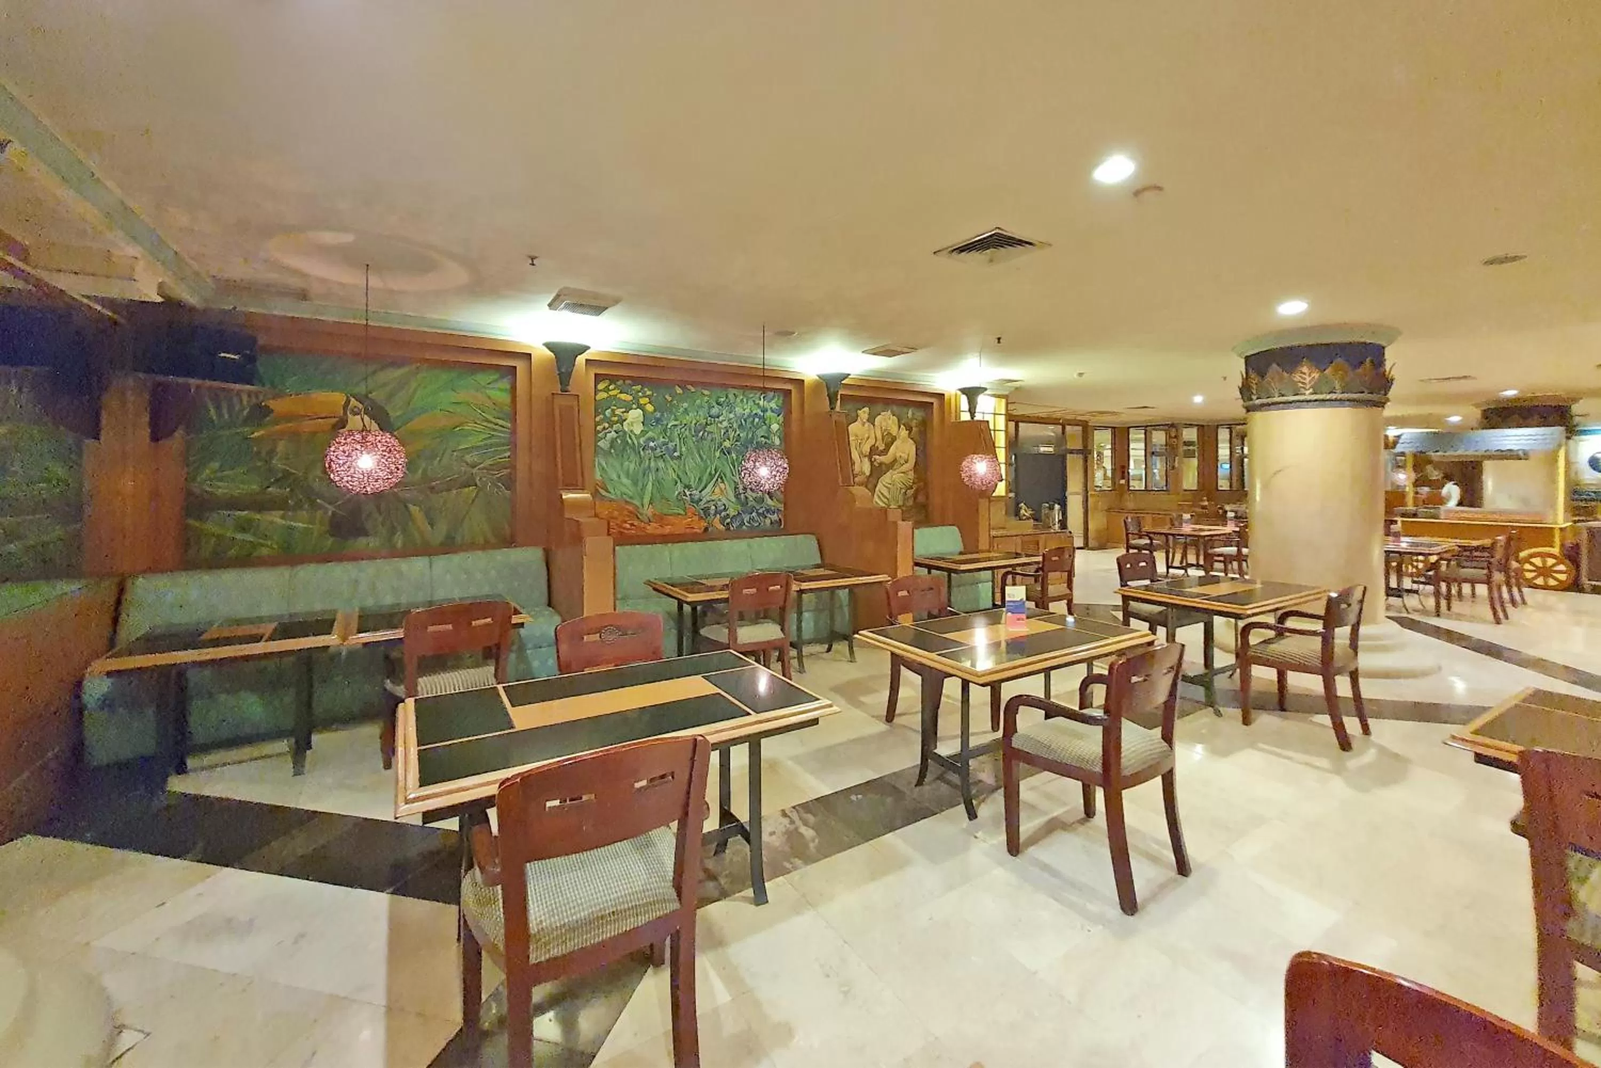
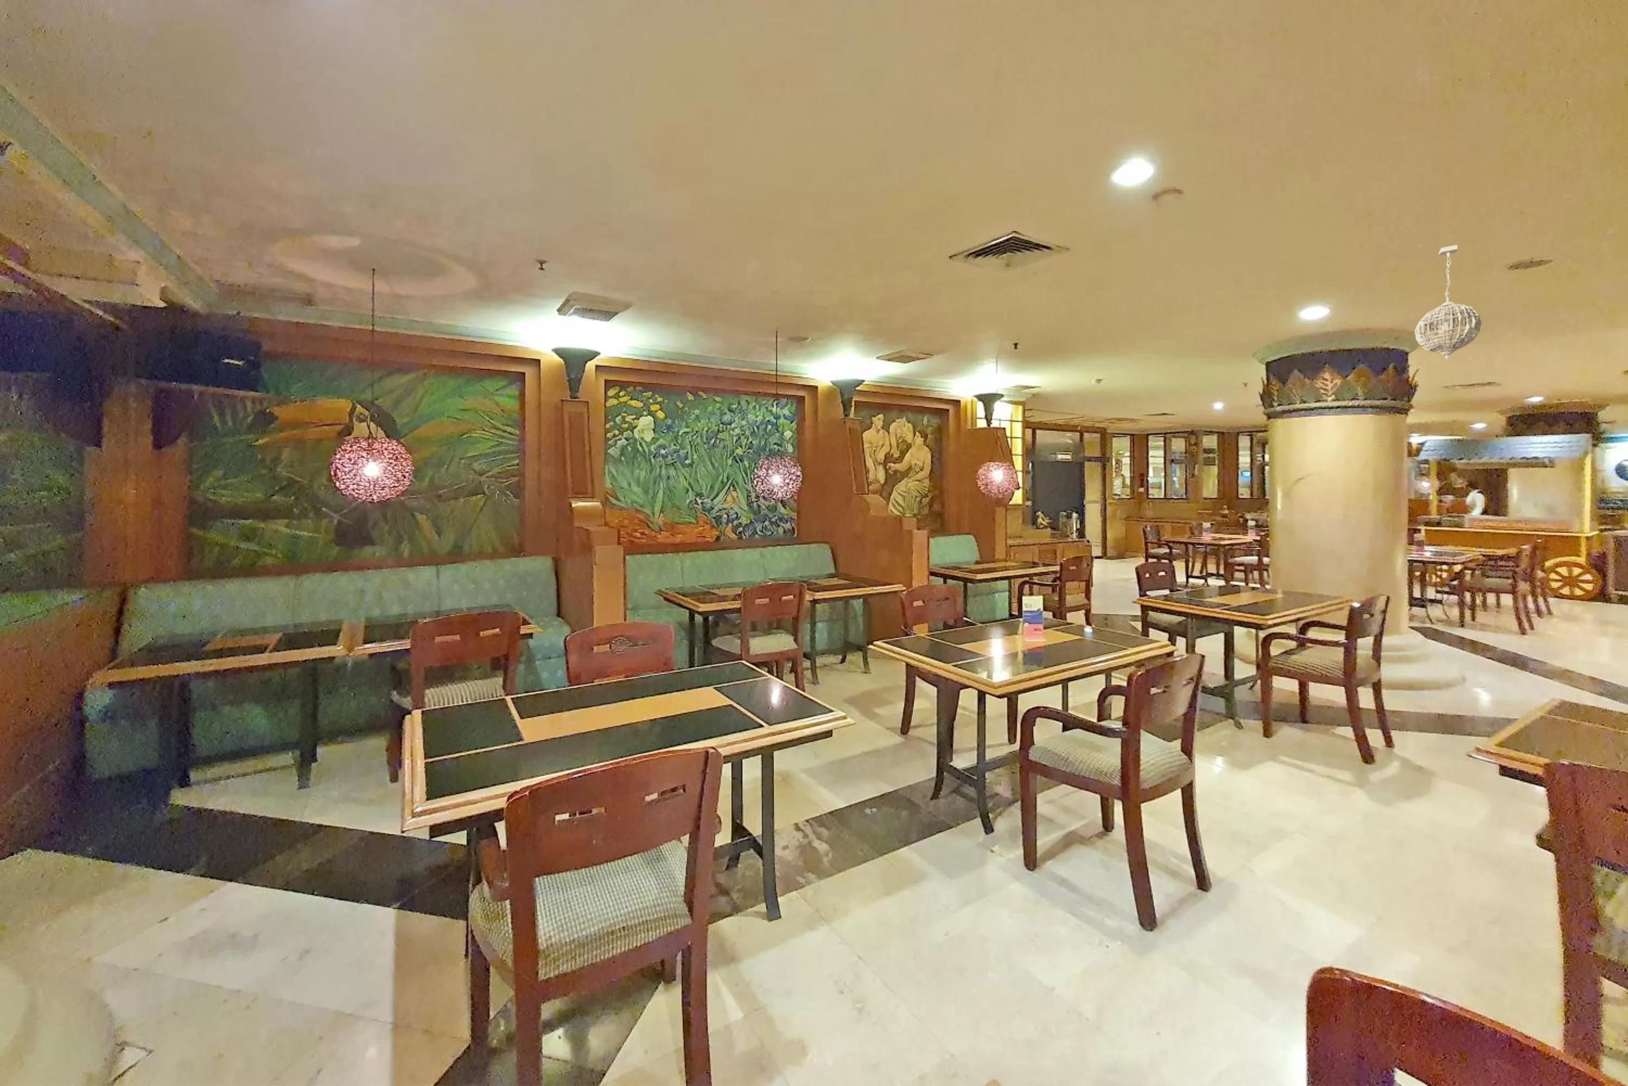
+ pendant light (1447, 304)
